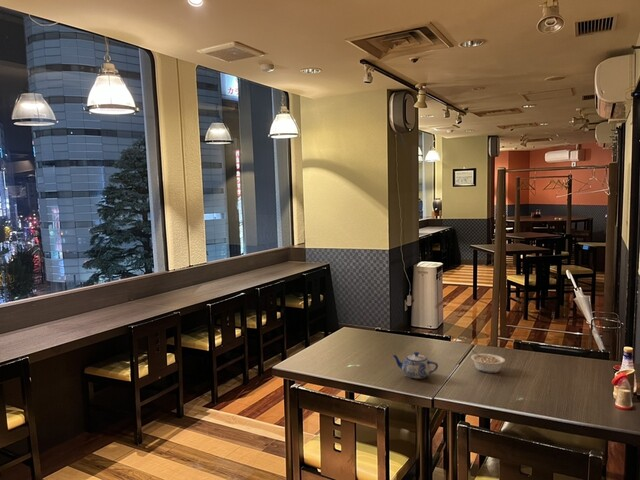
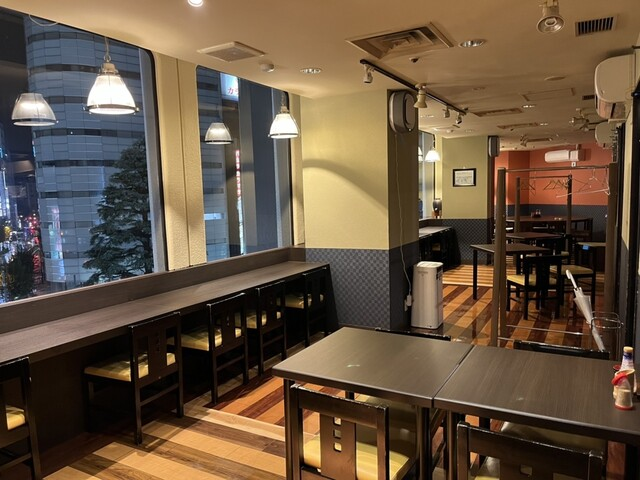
- legume (486, 362)
- teapot (414, 363)
